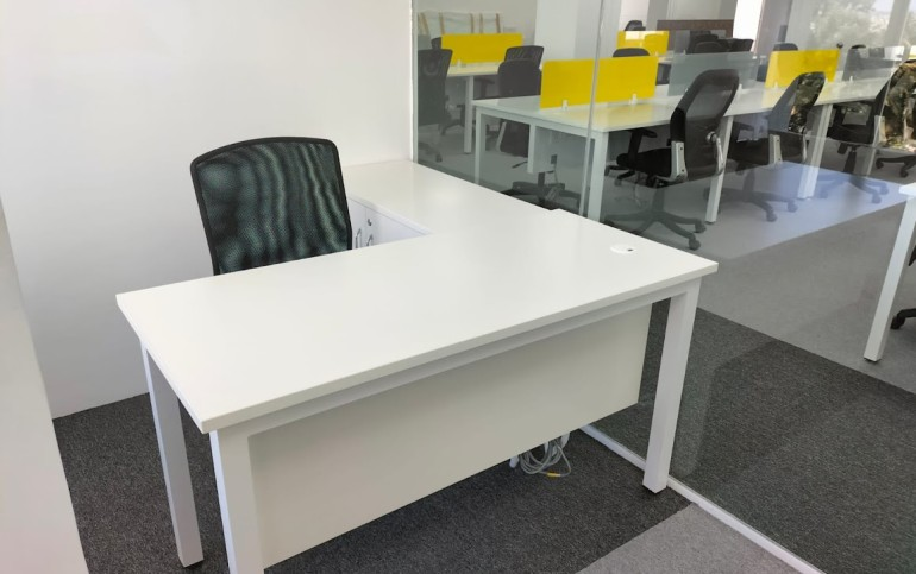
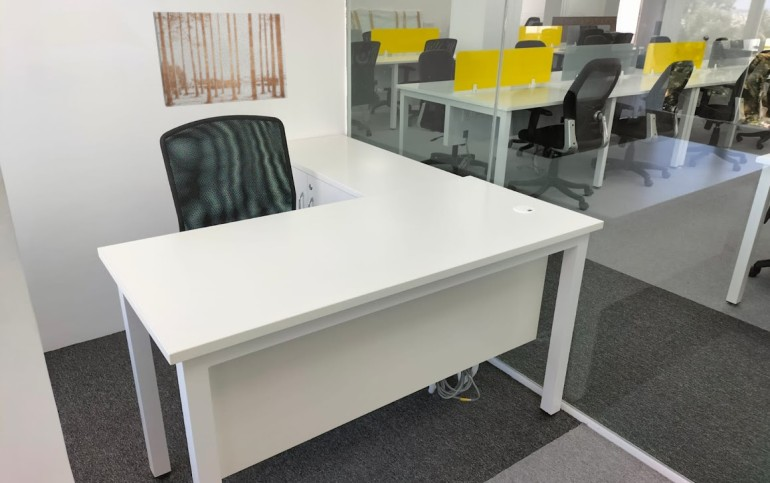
+ wall art (225, 58)
